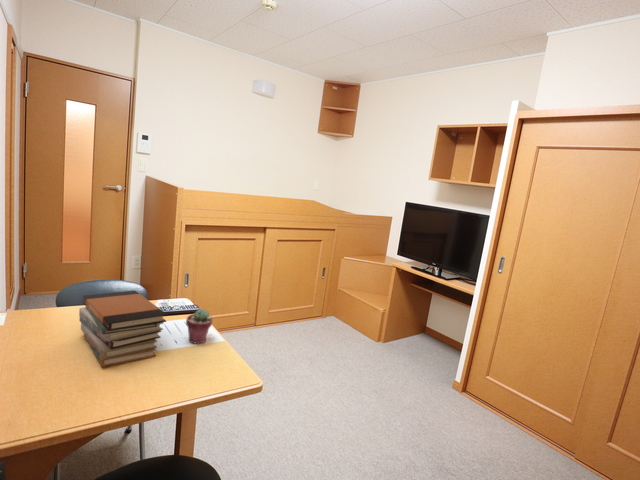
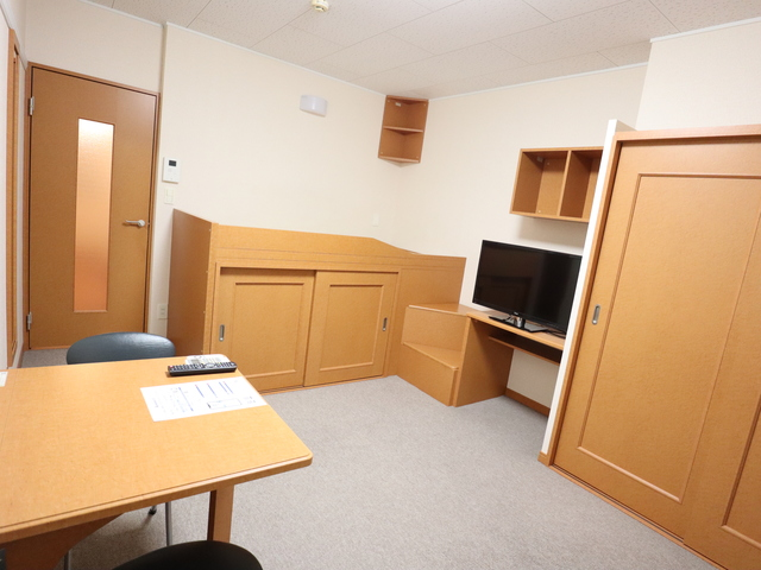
- potted succulent (199, 324)
- book stack (120, 324)
